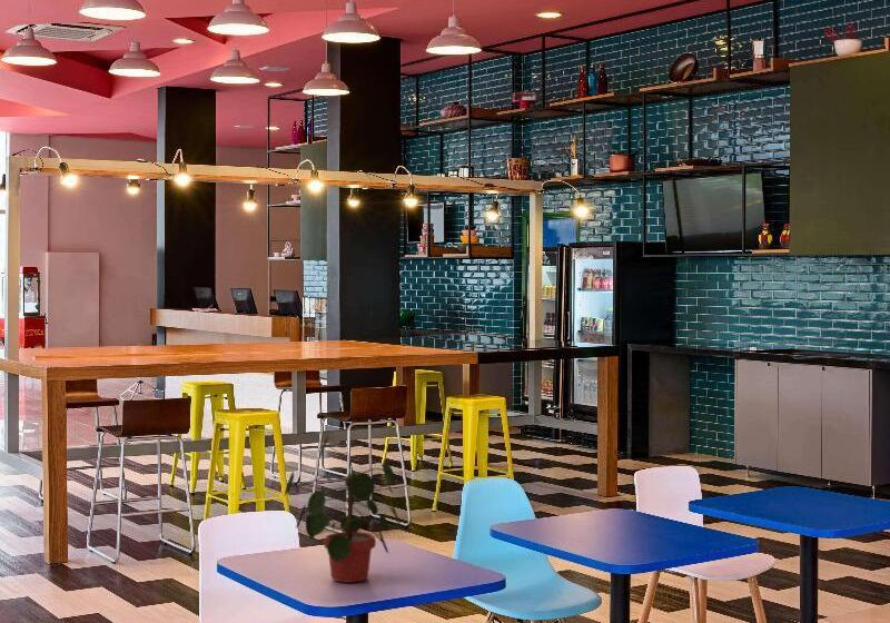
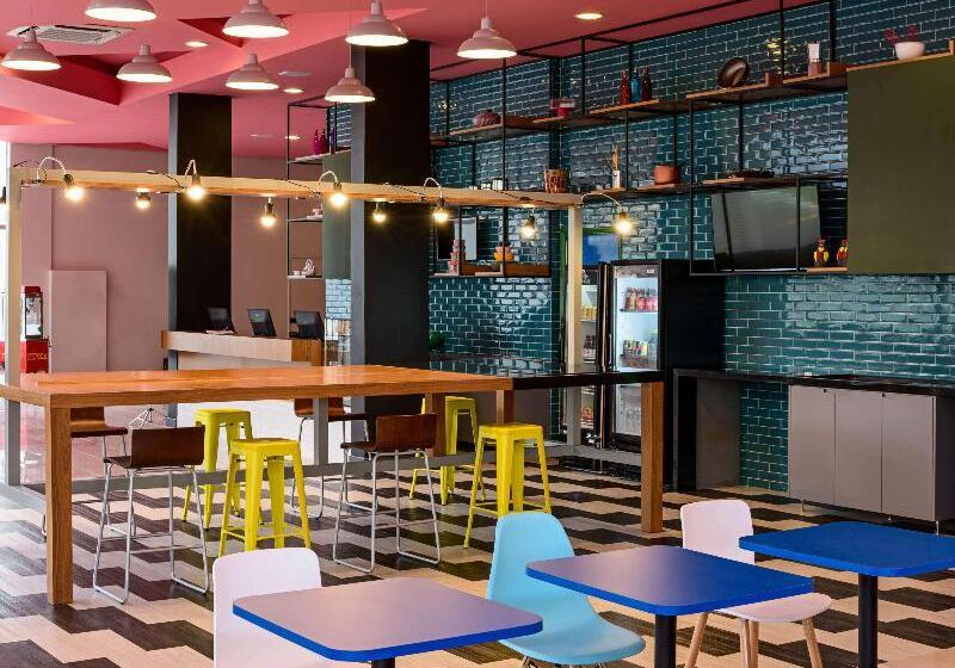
- potted plant (339, 507)
